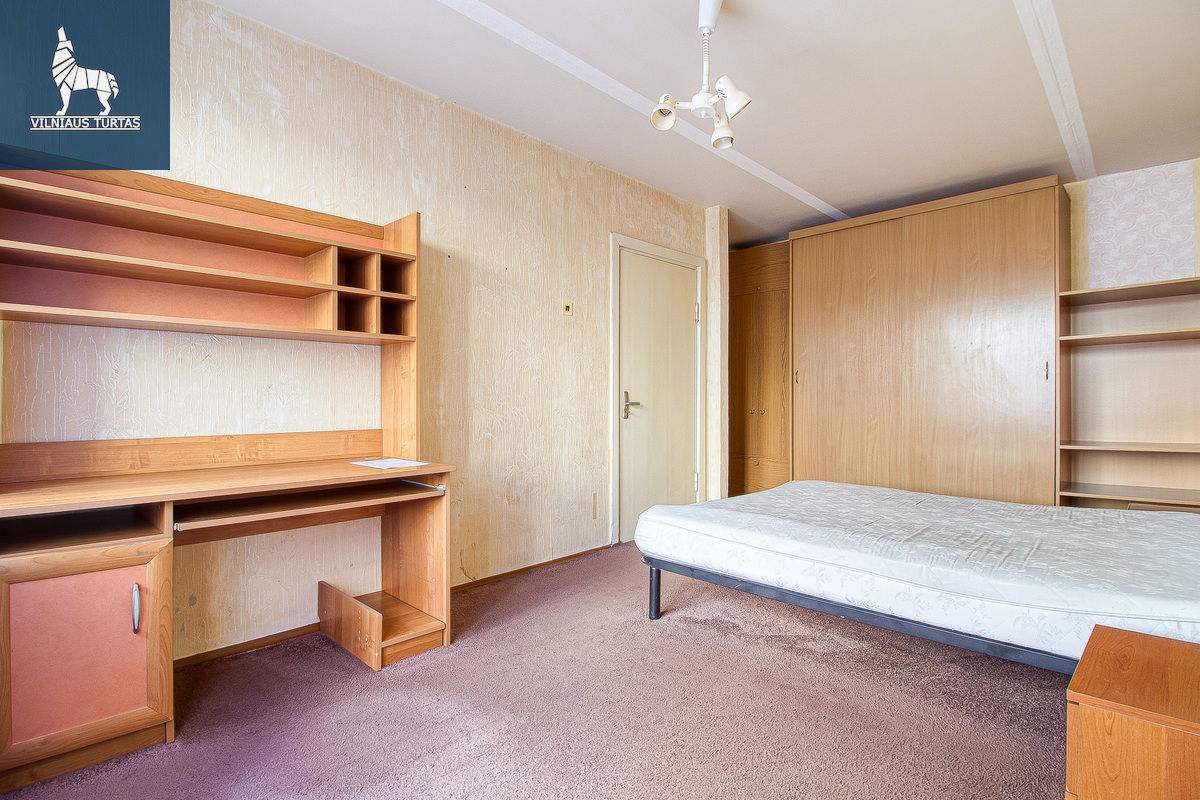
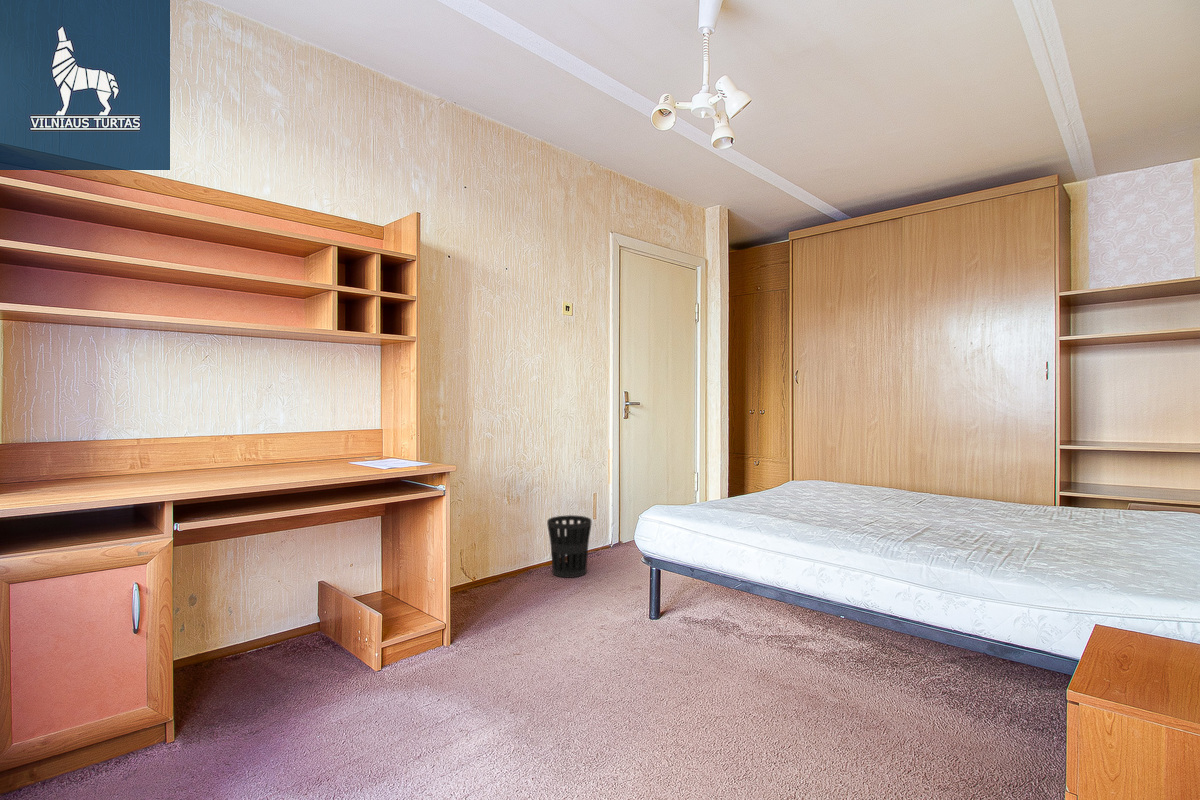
+ wastebasket (569, 545)
